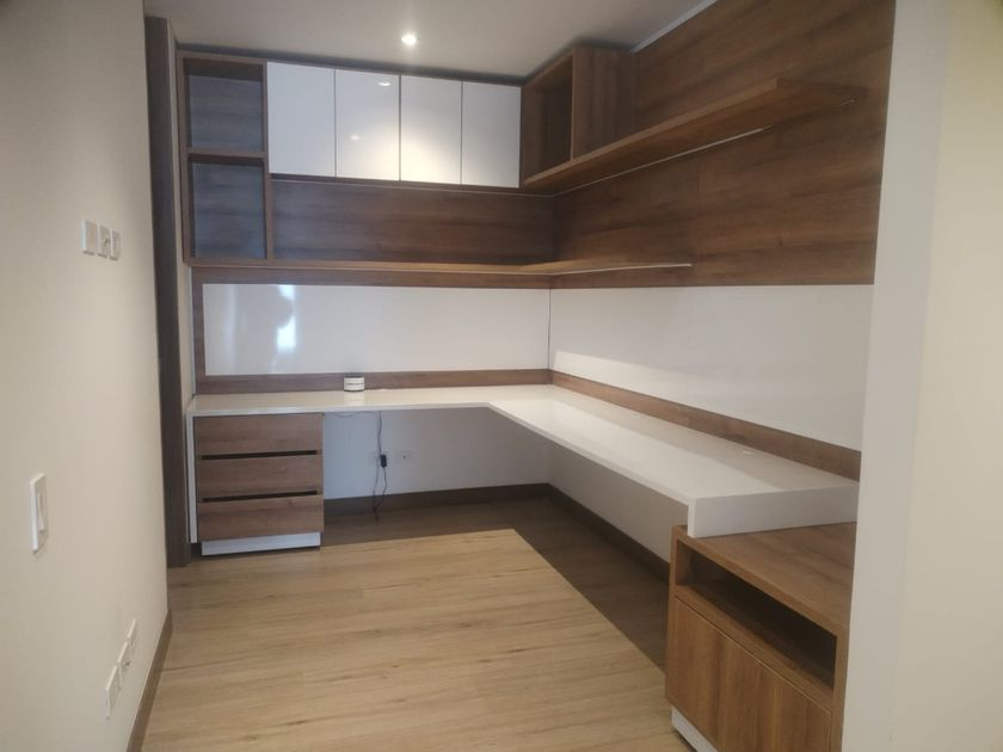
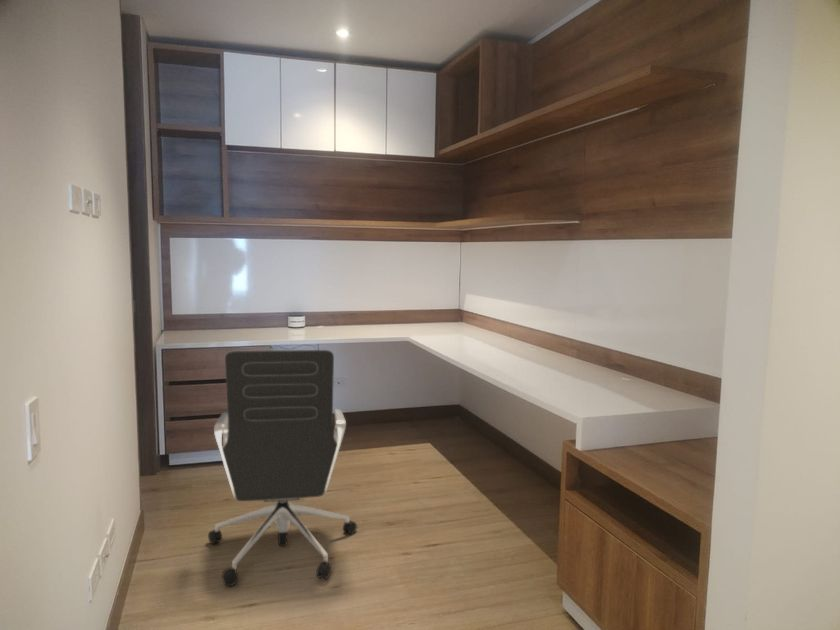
+ office chair (283, 445)
